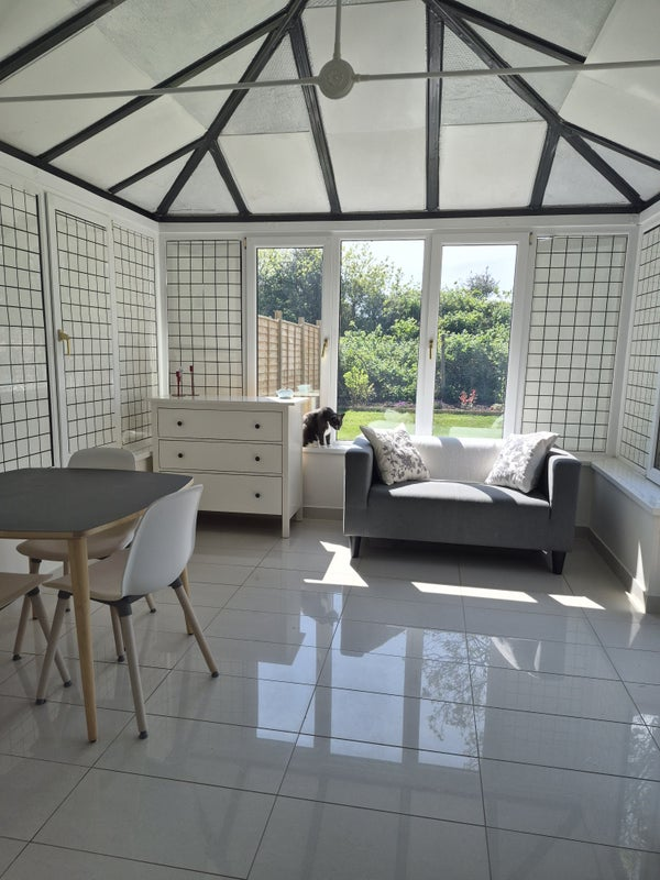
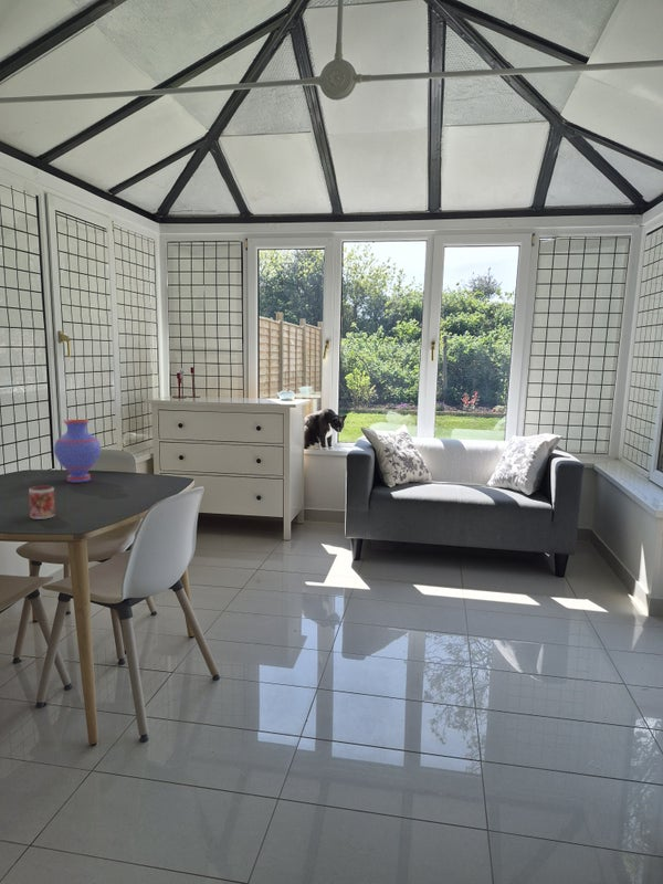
+ mug (41, 501)
+ vase (77, 450)
